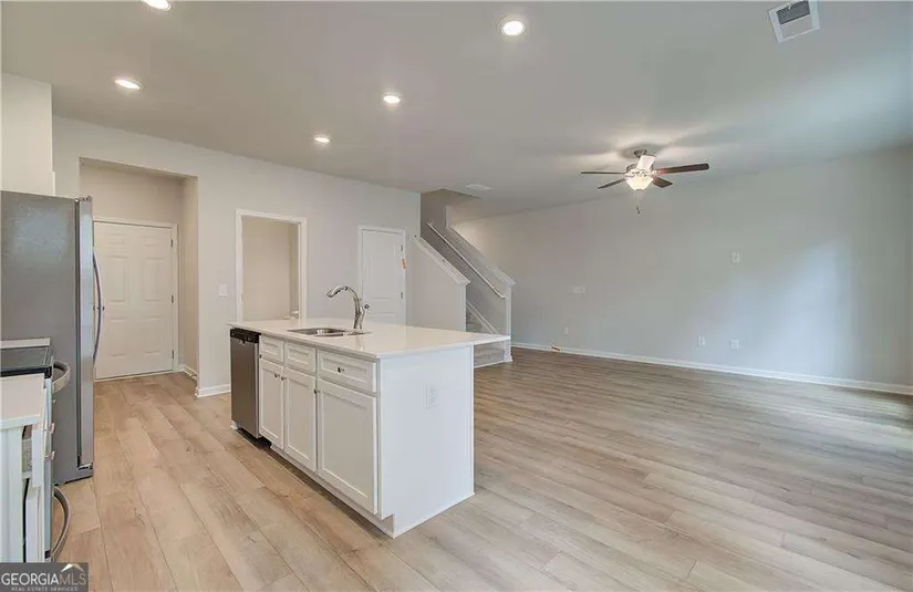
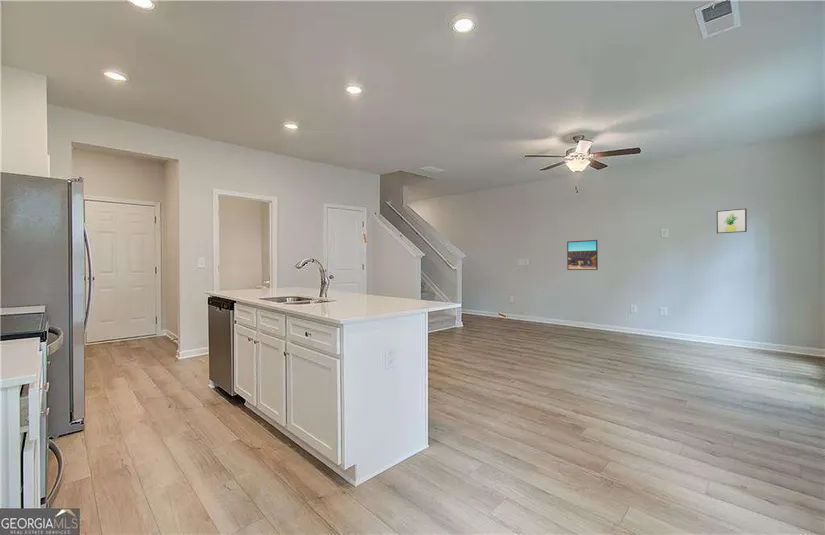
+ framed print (582, 255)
+ wall art (731, 221)
